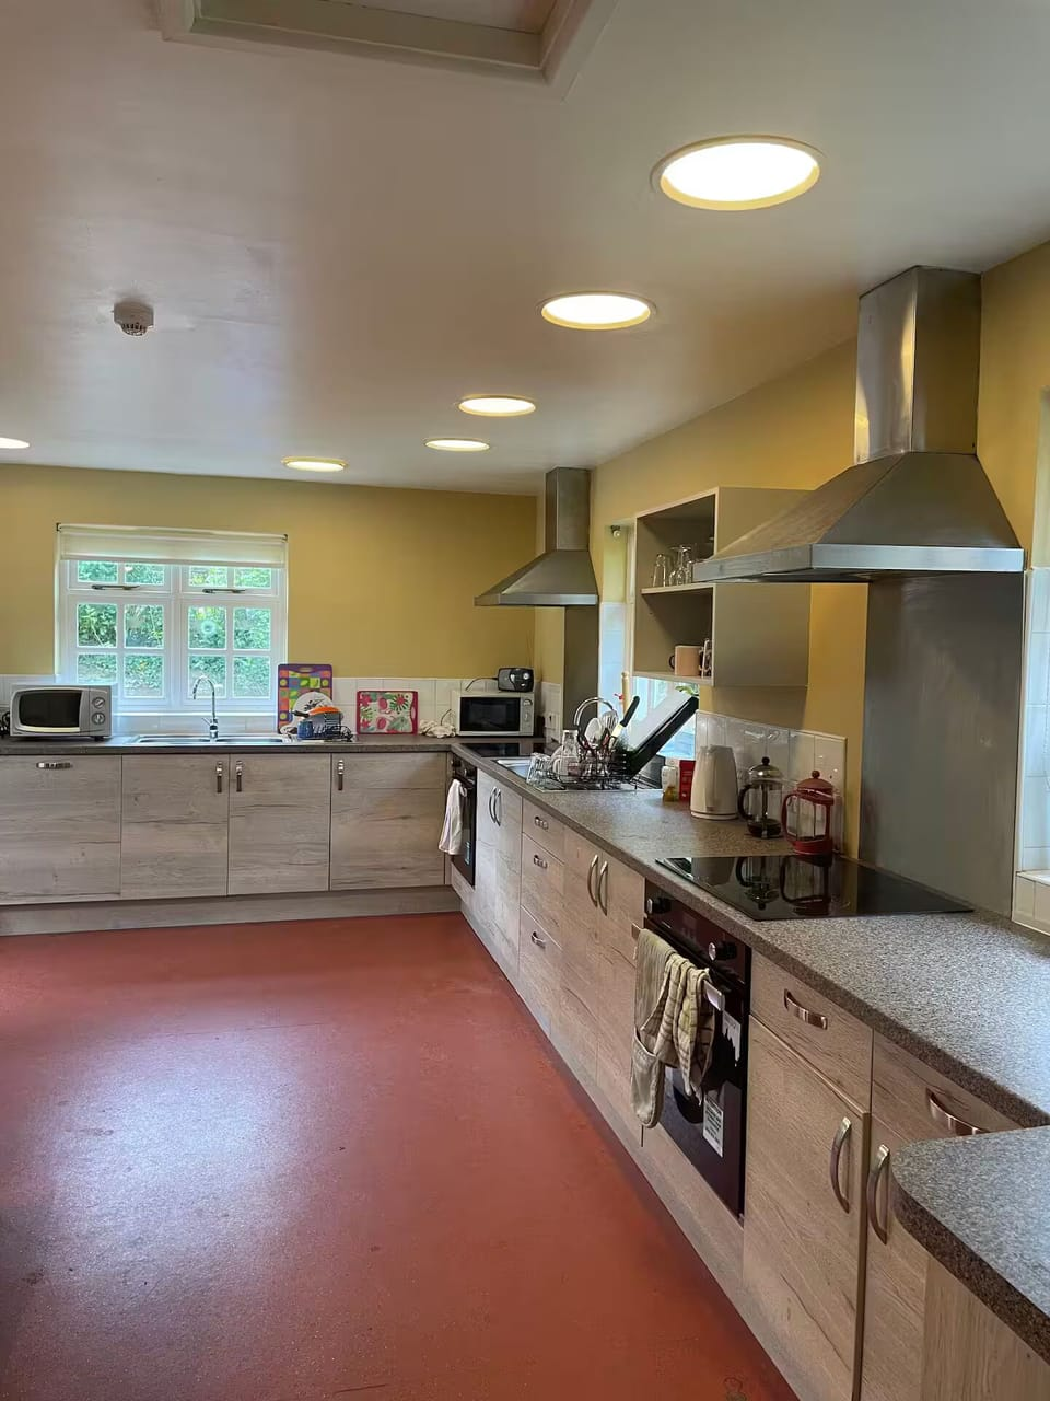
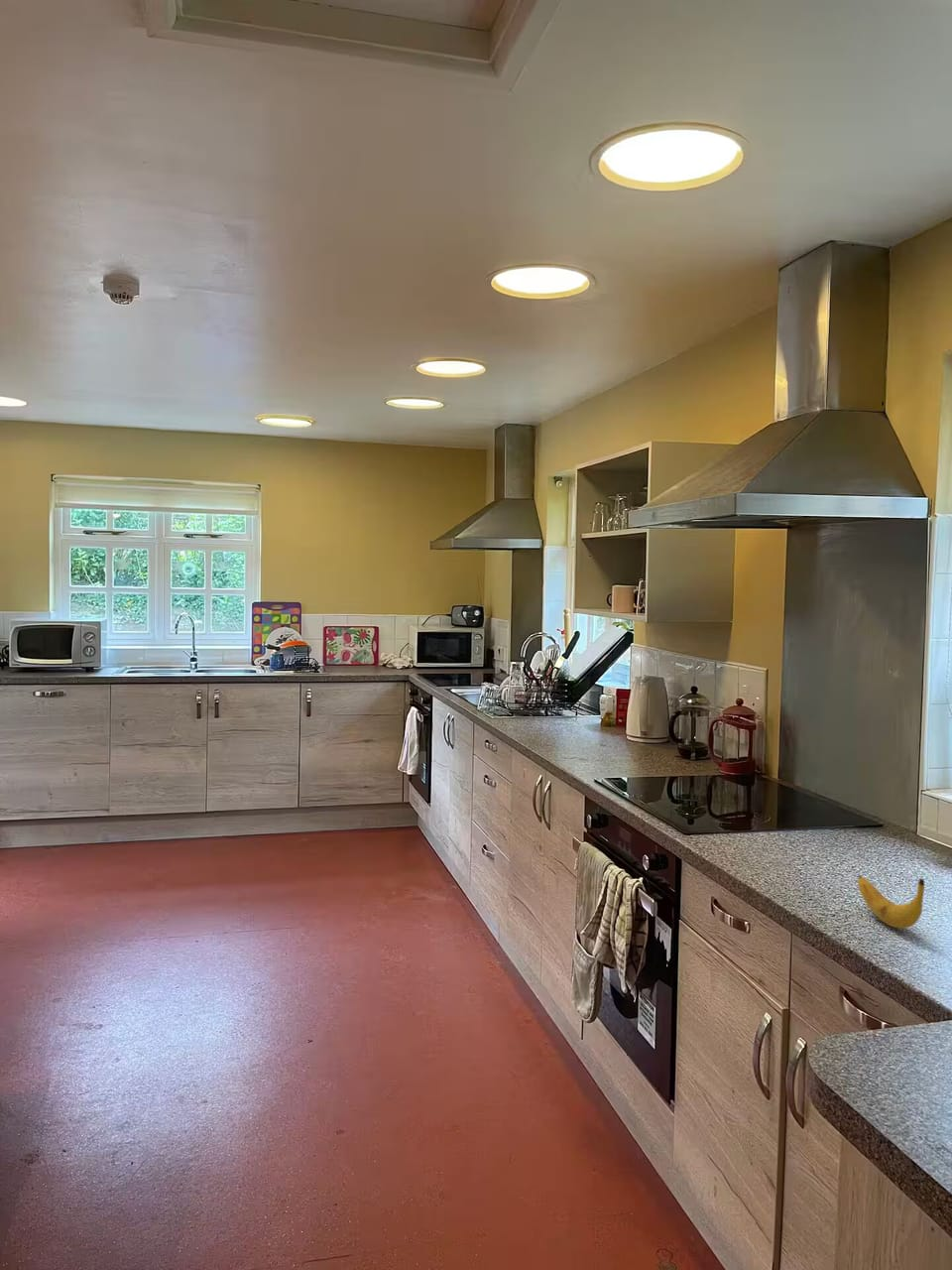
+ banana (885, 897)
